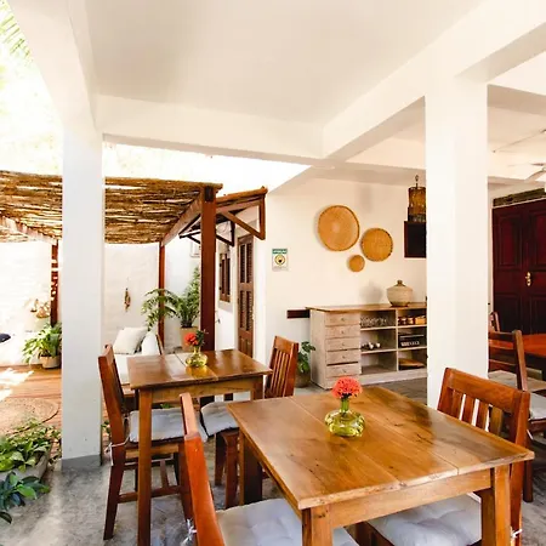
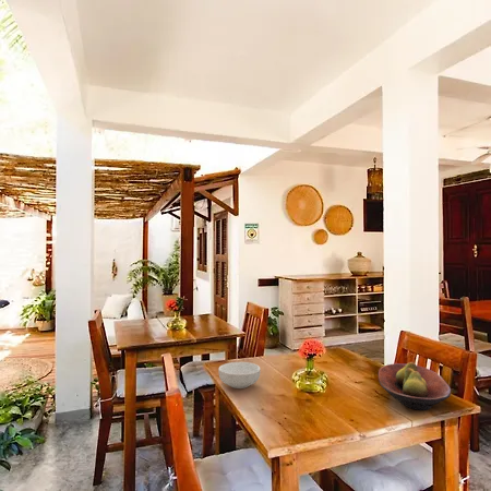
+ cereal bowl (239, 375)
+ fruit bowl (411, 381)
